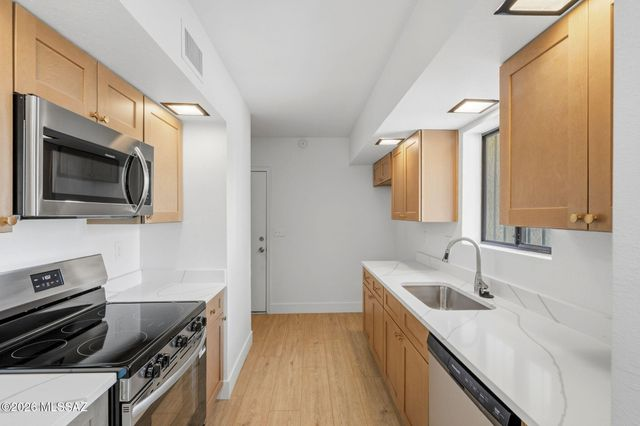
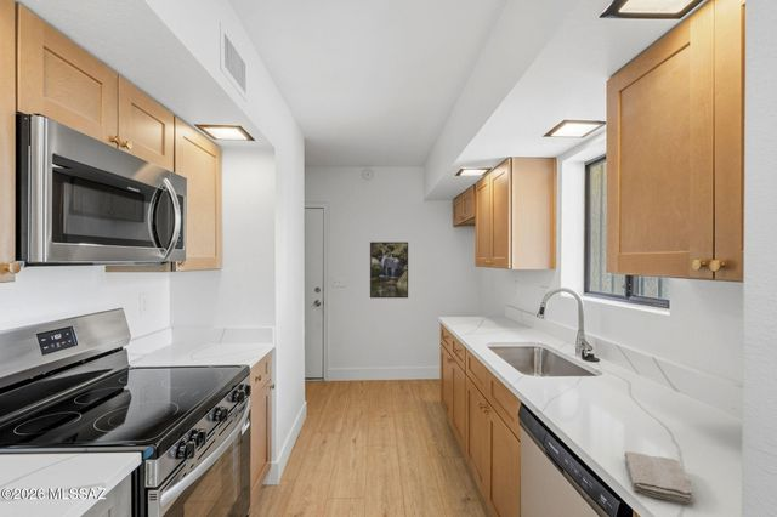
+ washcloth (656, 473)
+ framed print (388, 269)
